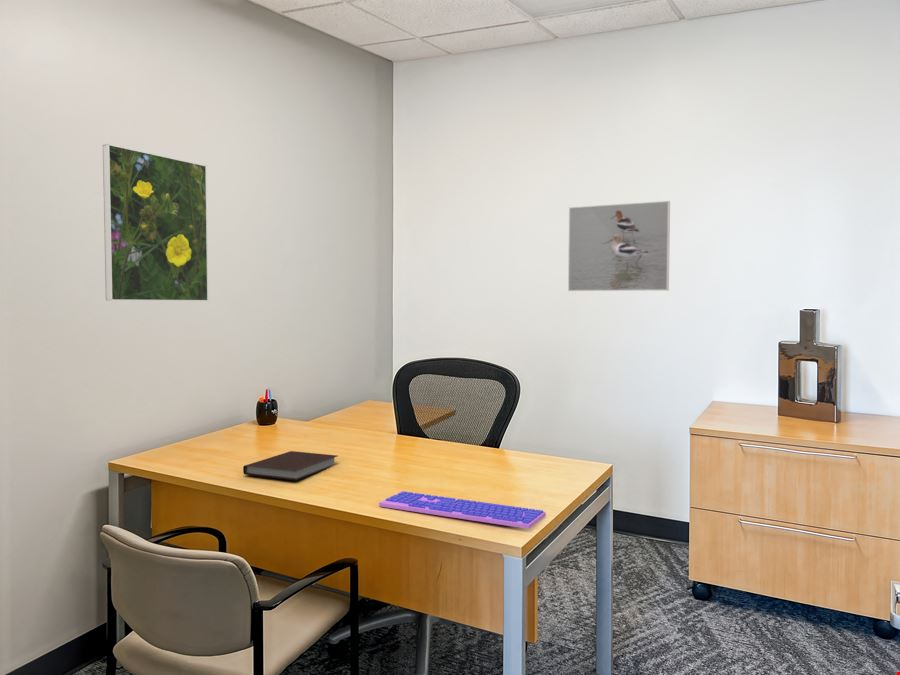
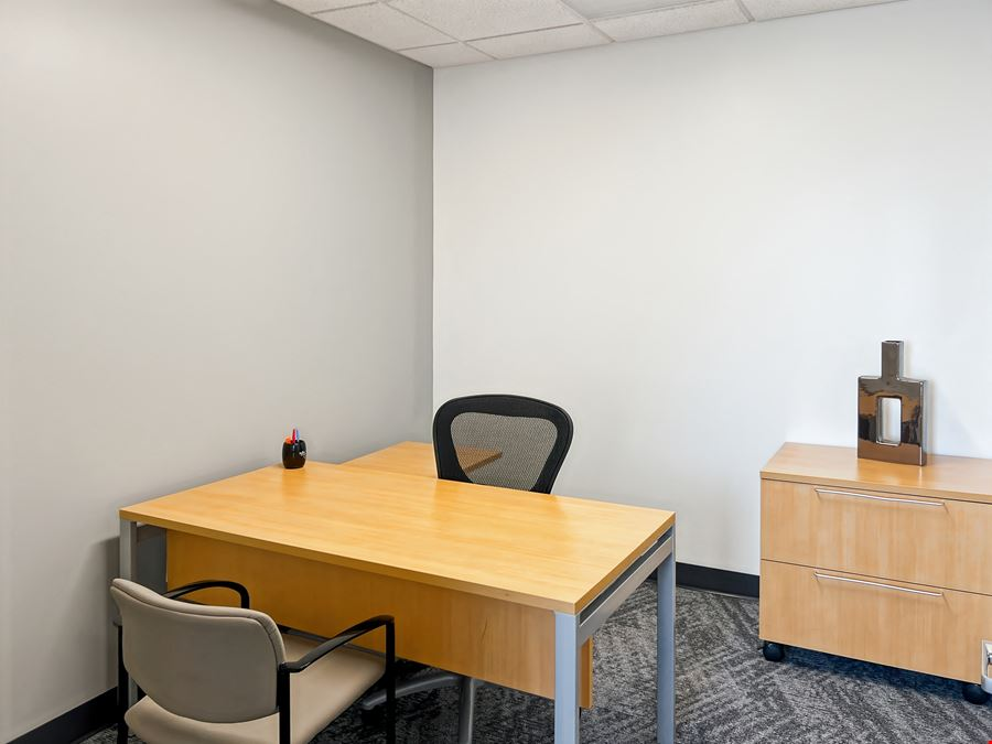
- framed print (617, 247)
- computer keyboard (460, 508)
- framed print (159, 228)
- notebook (292, 464)
